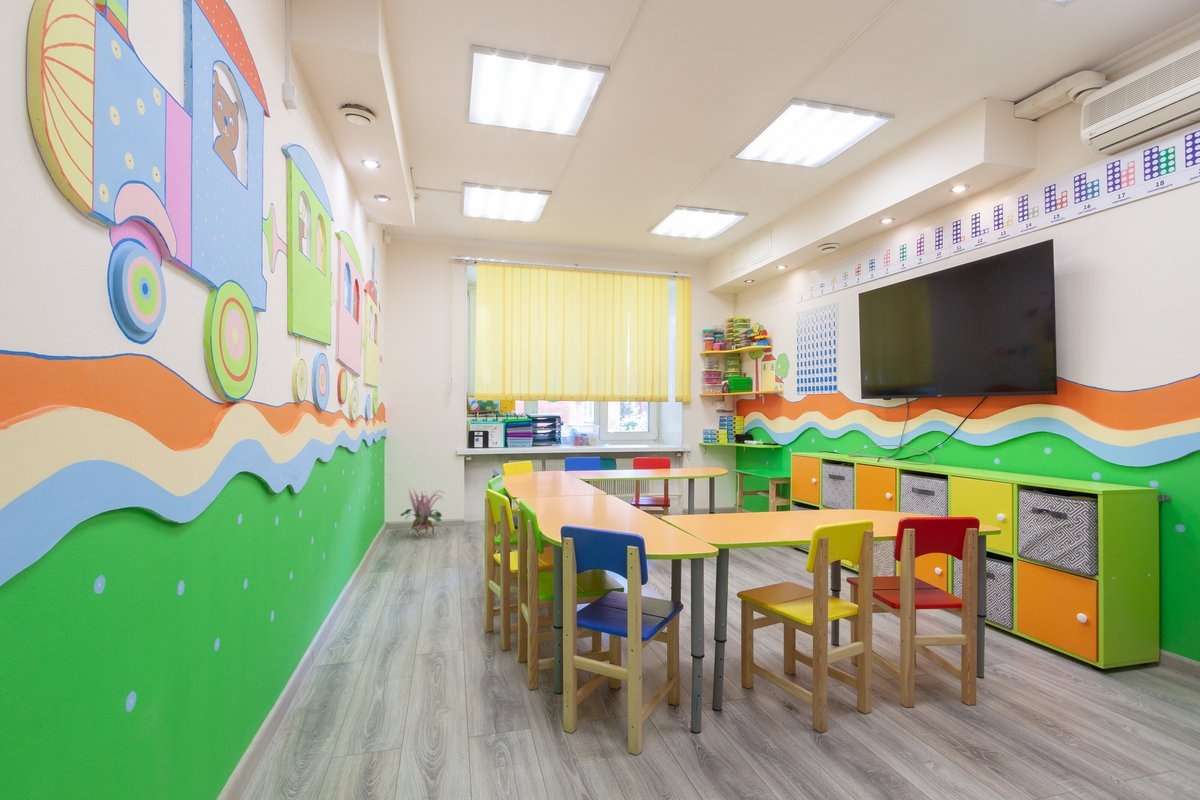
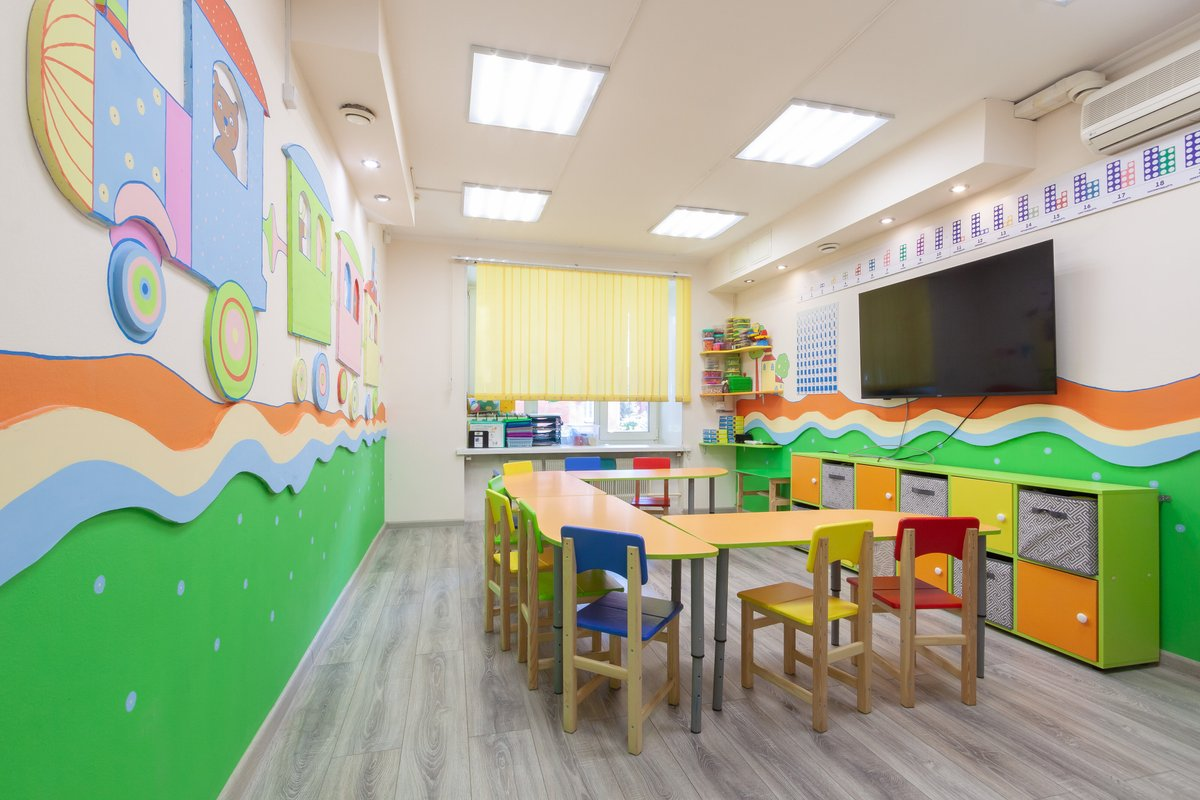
- decorative plant (423, 511)
